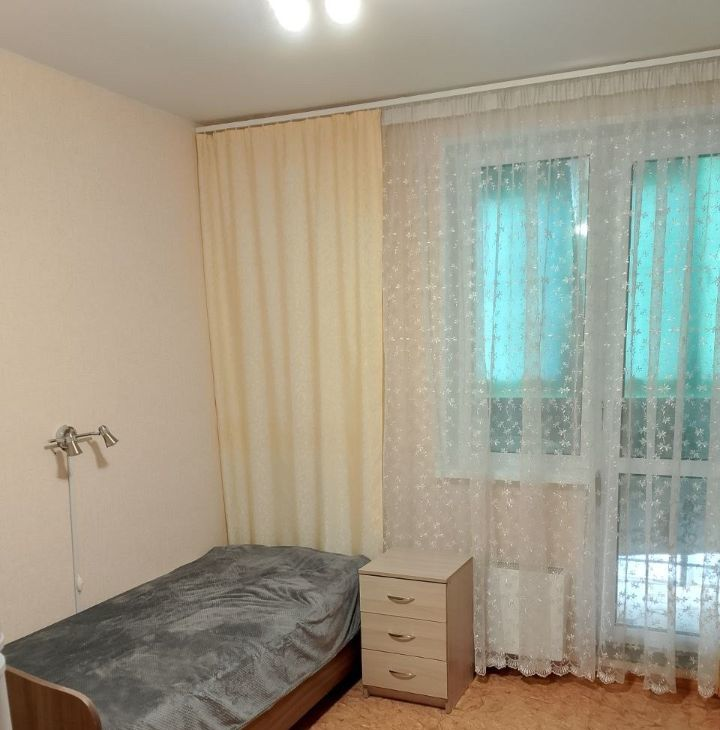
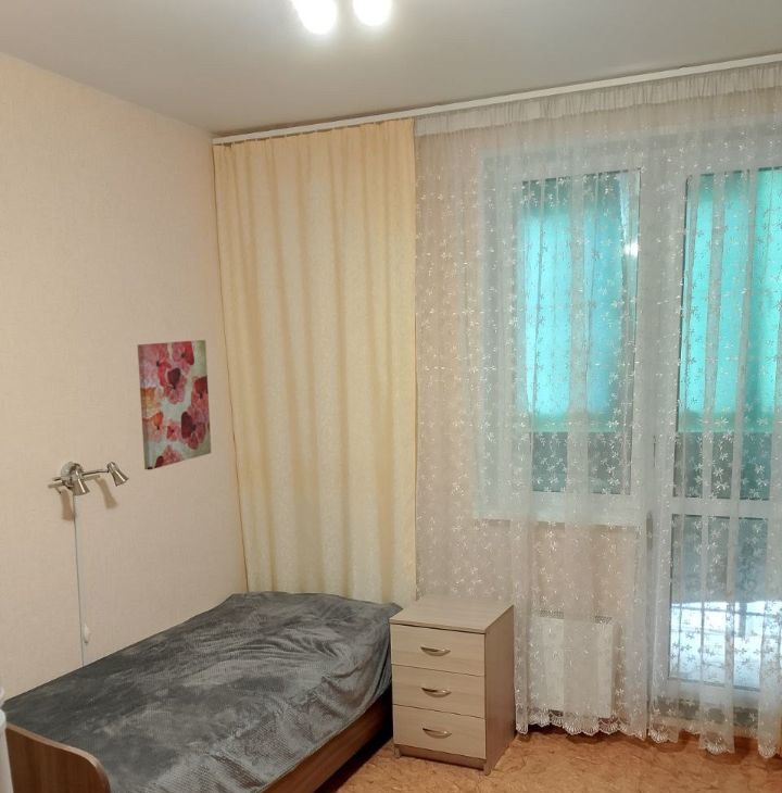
+ wall art (176, 402)
